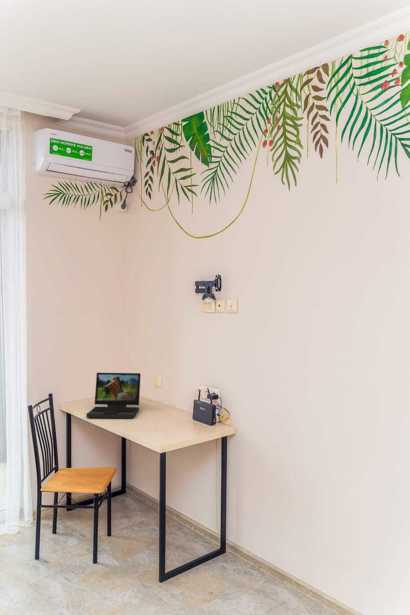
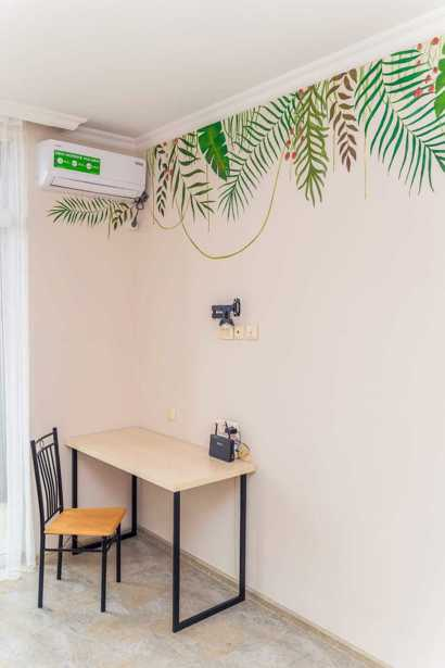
- laptop (114, 394)
